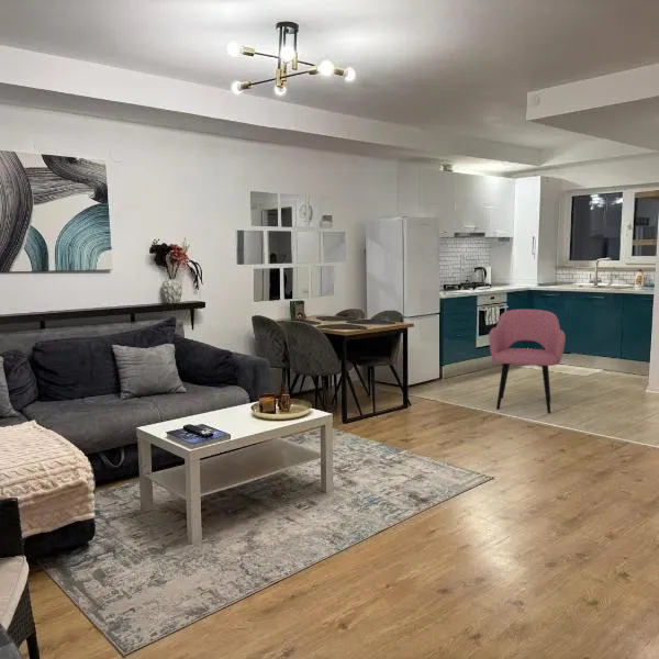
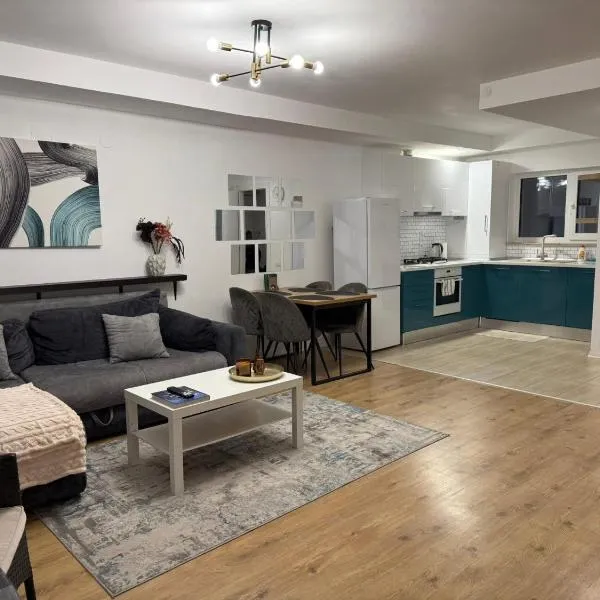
- armchair (526, 358)
